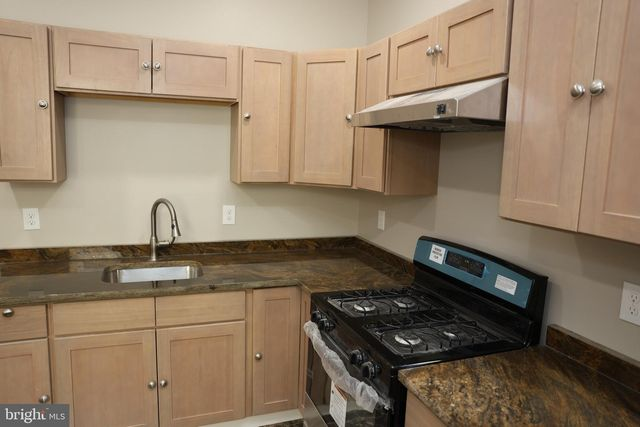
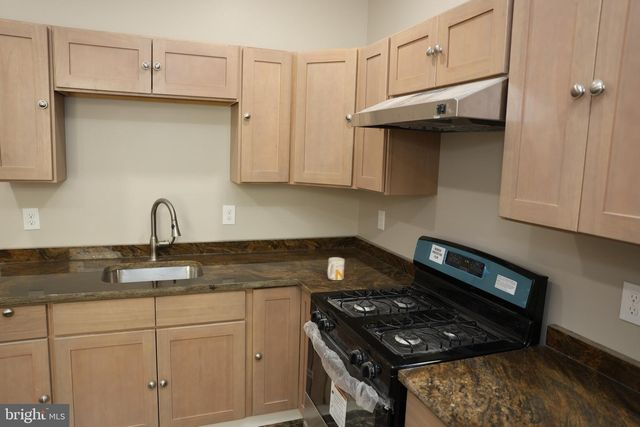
+ mug (335, 269)
